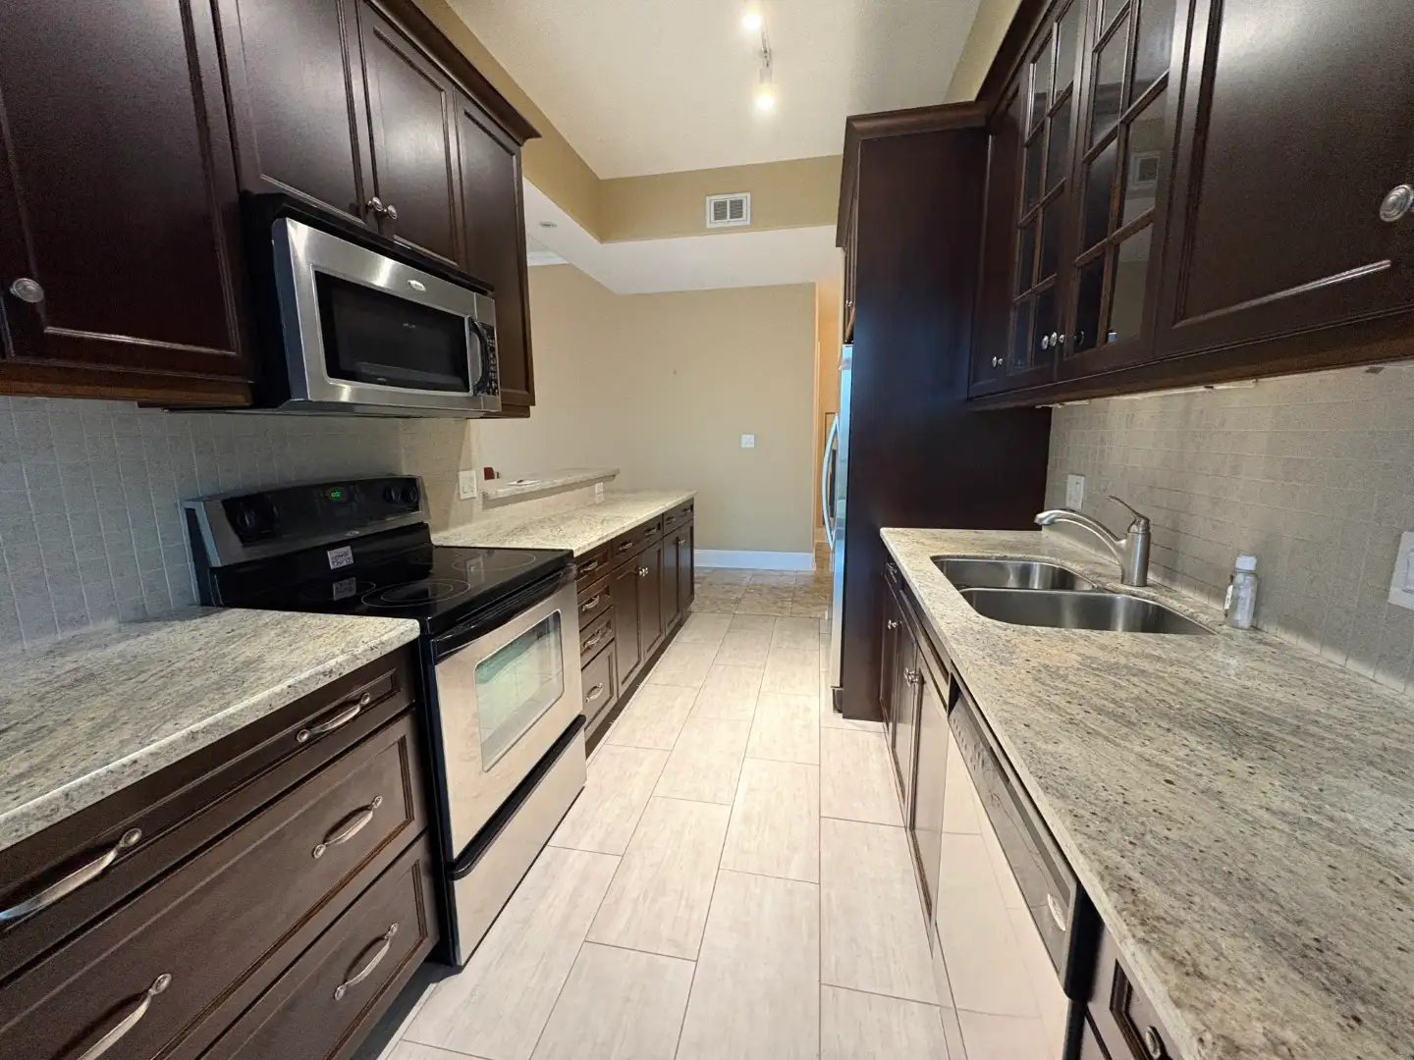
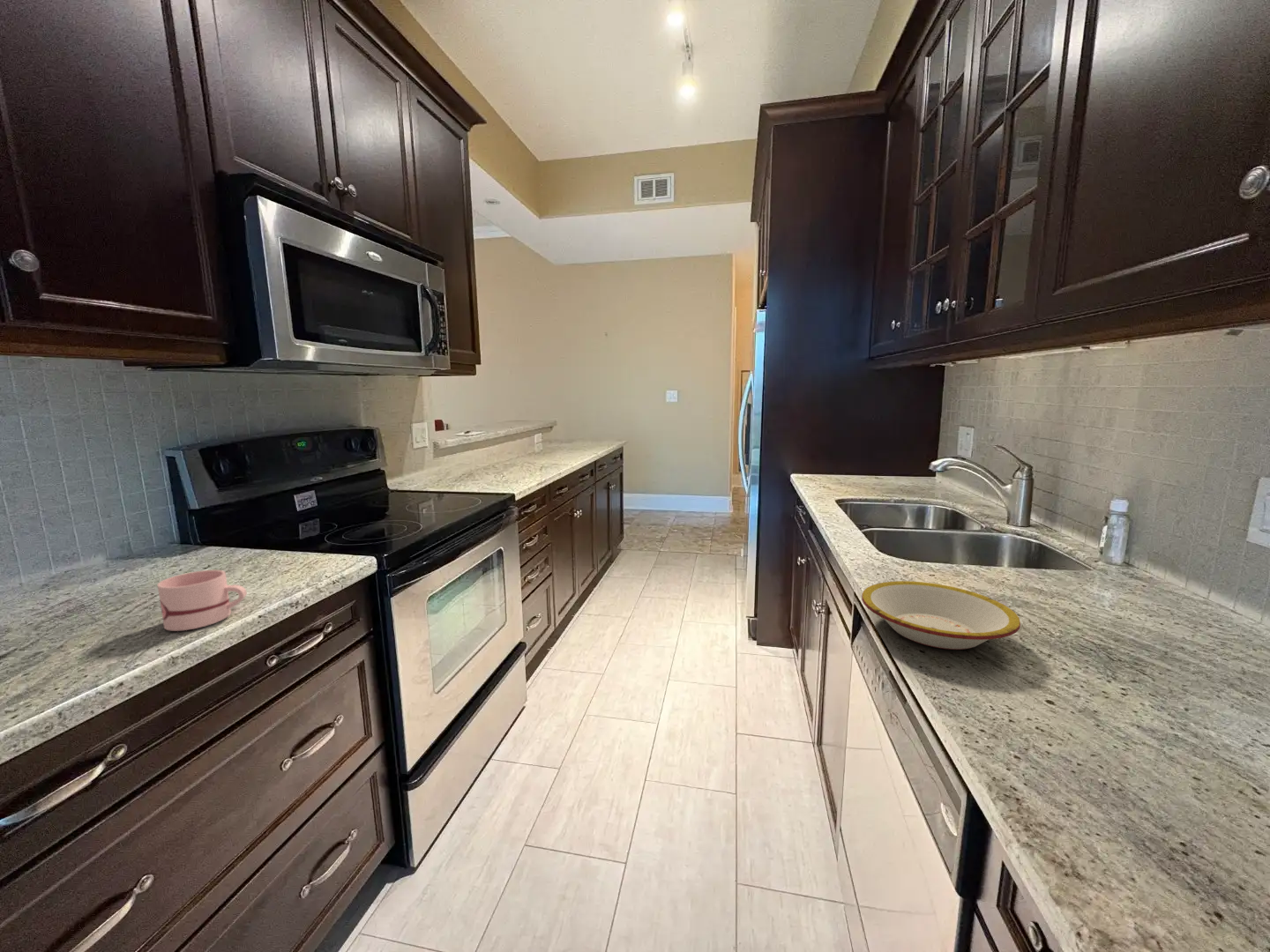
+ bowl (934, 618)
+ mug (205, 598)
